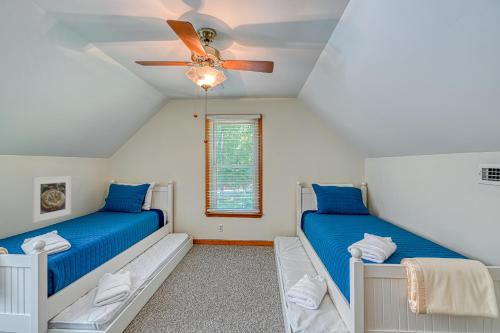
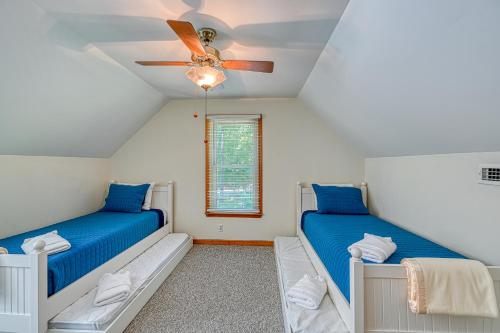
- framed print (53, 197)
